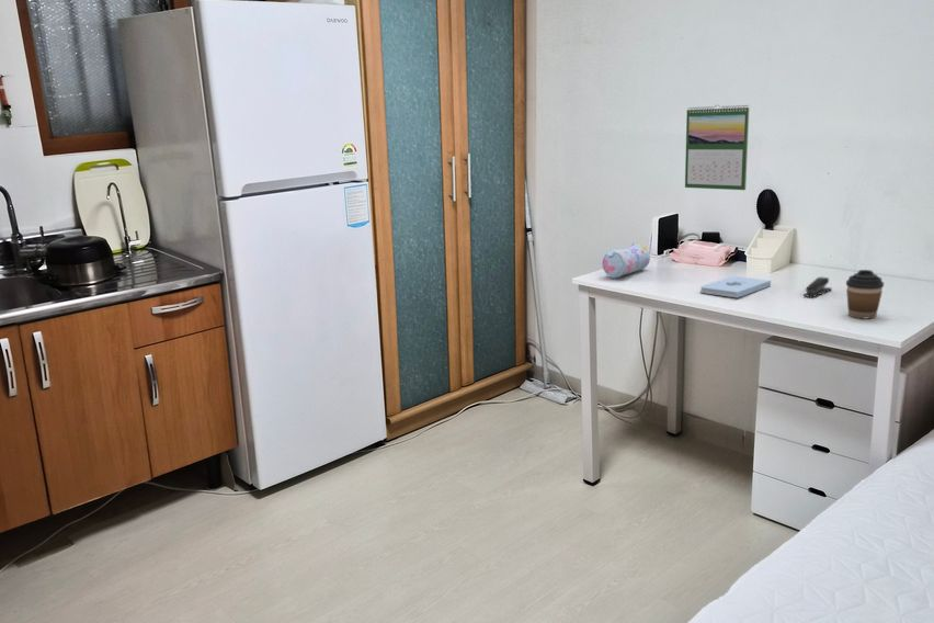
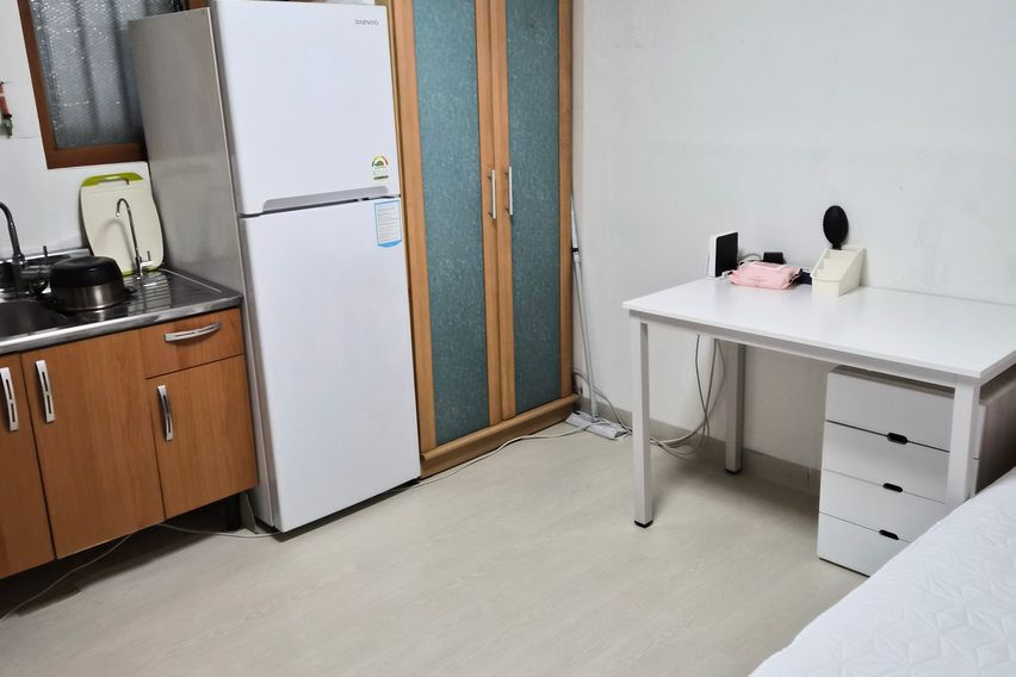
- stapler (817, 285)
- pencil case (626, 260)
- calendar (716, 147)
- notepad (734, 286)
- coffee cup (864, 293)
